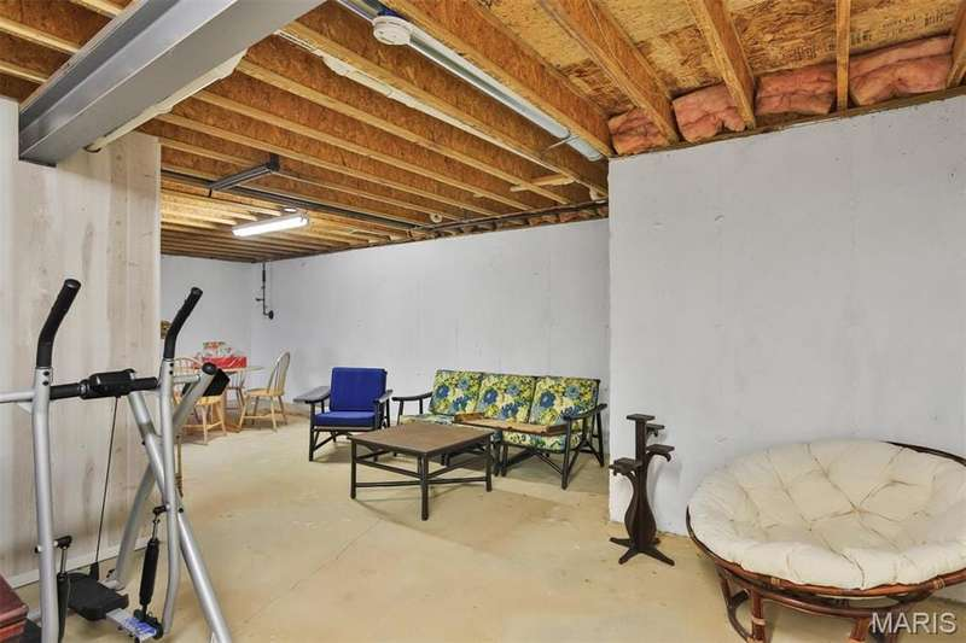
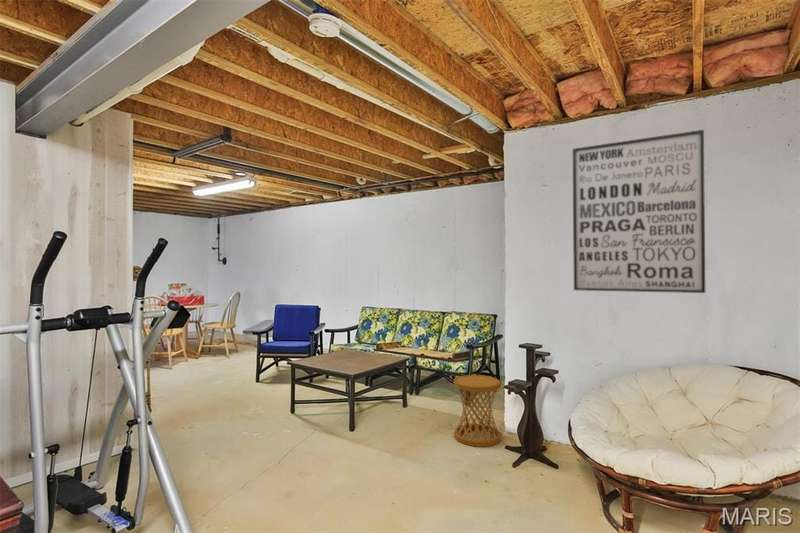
+ side table (477, 408)
+ wall art (634, 215)
